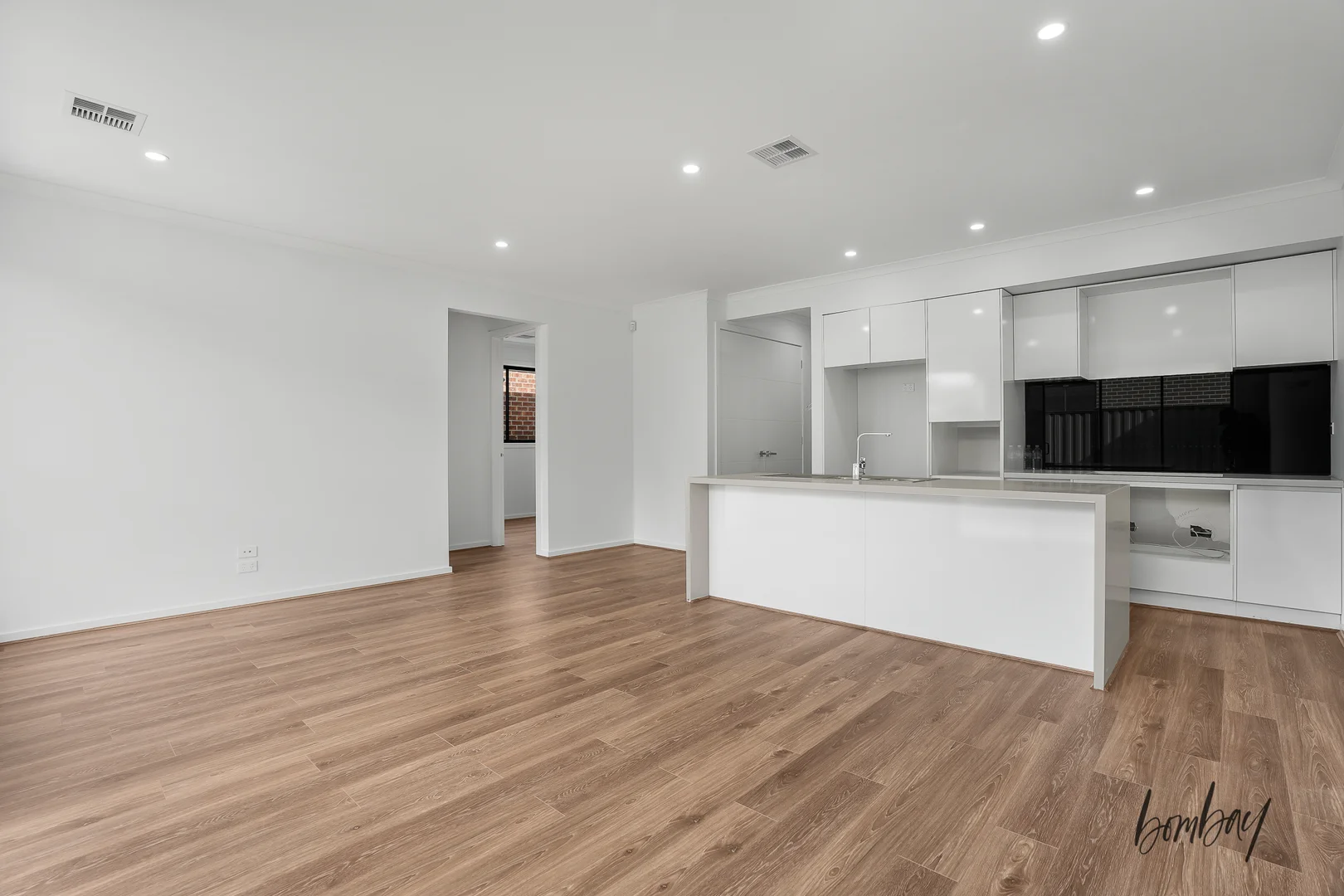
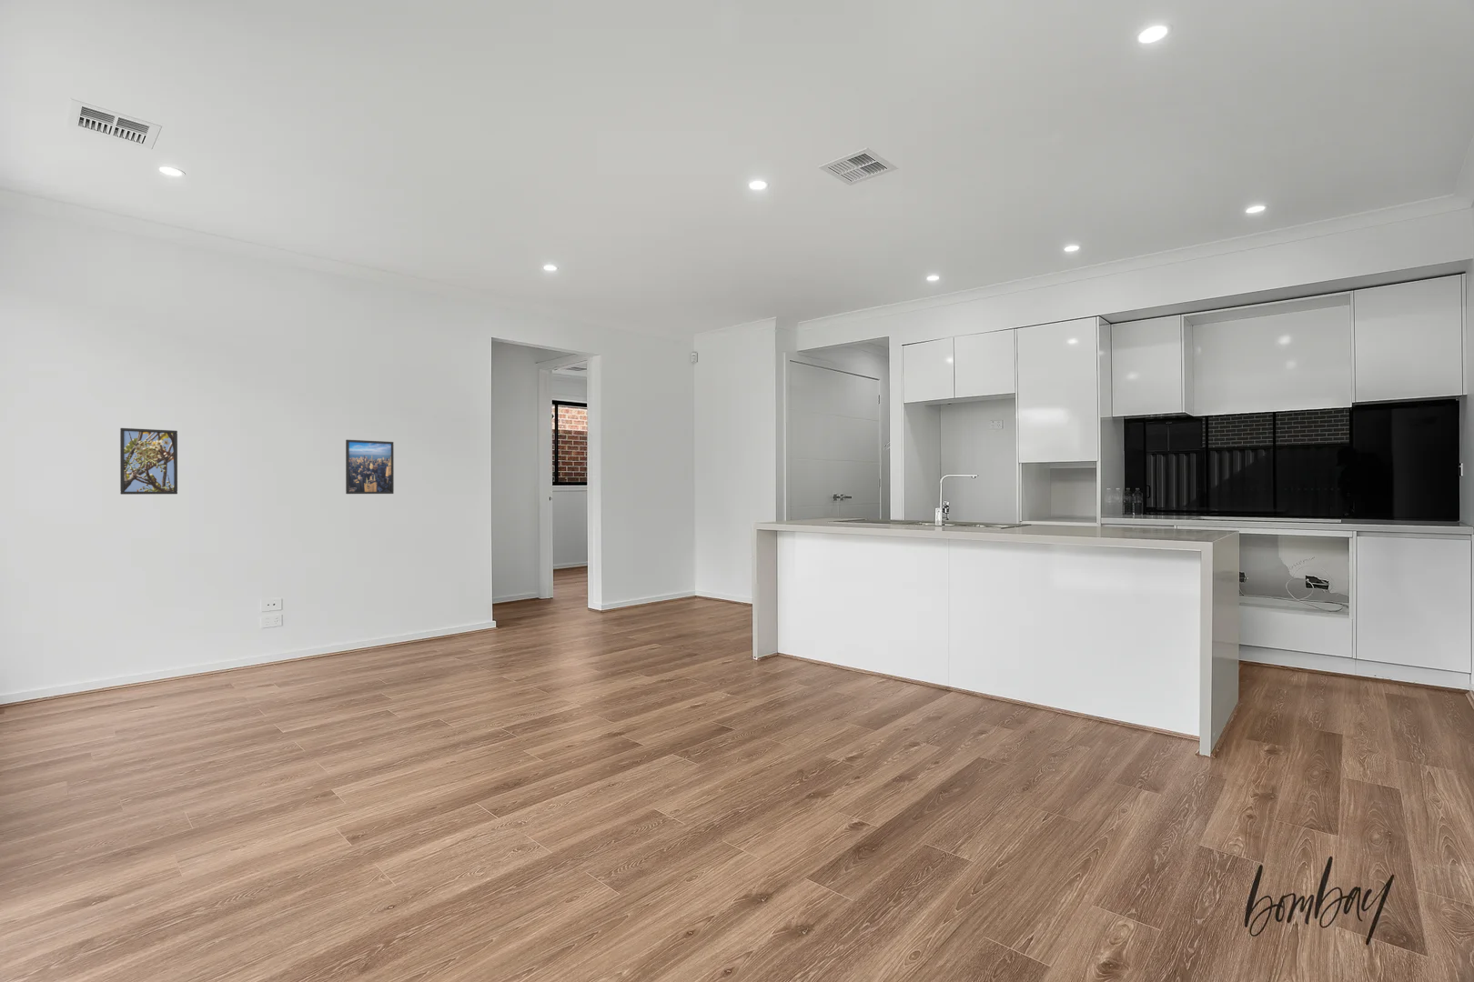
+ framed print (370, 467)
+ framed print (149, 461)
